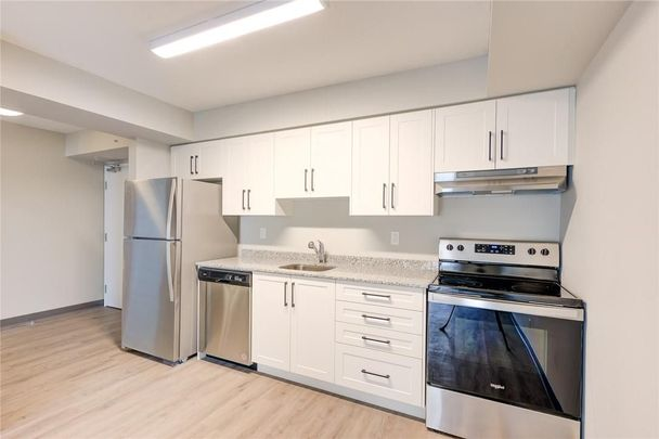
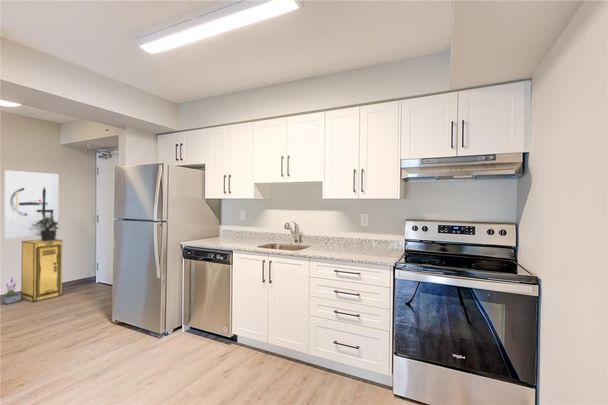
+ wall art (32, 204)
+ storage cabinet (42, 268)
+ potted plant (11, 289)
+ potted plant (47, 228)
